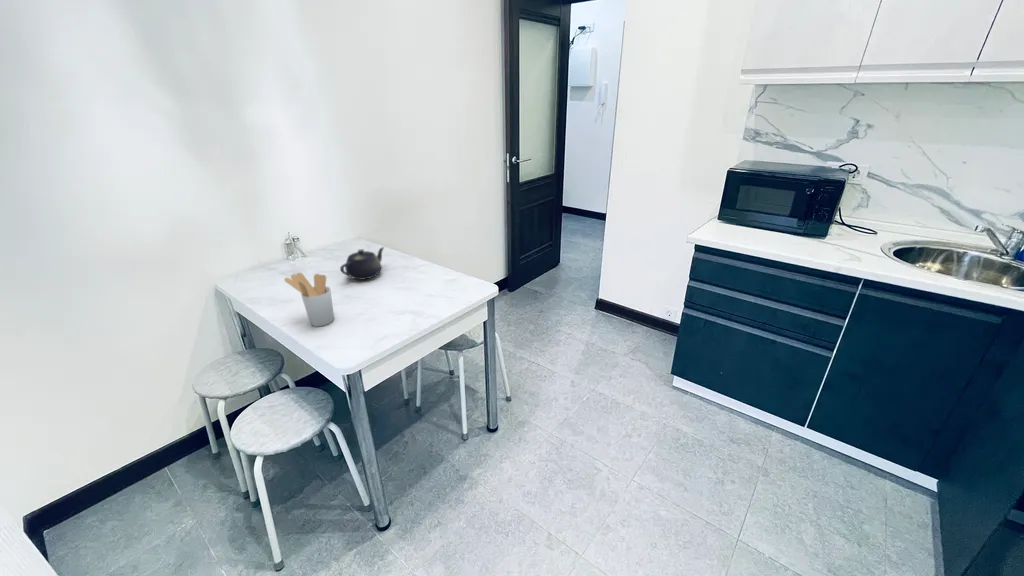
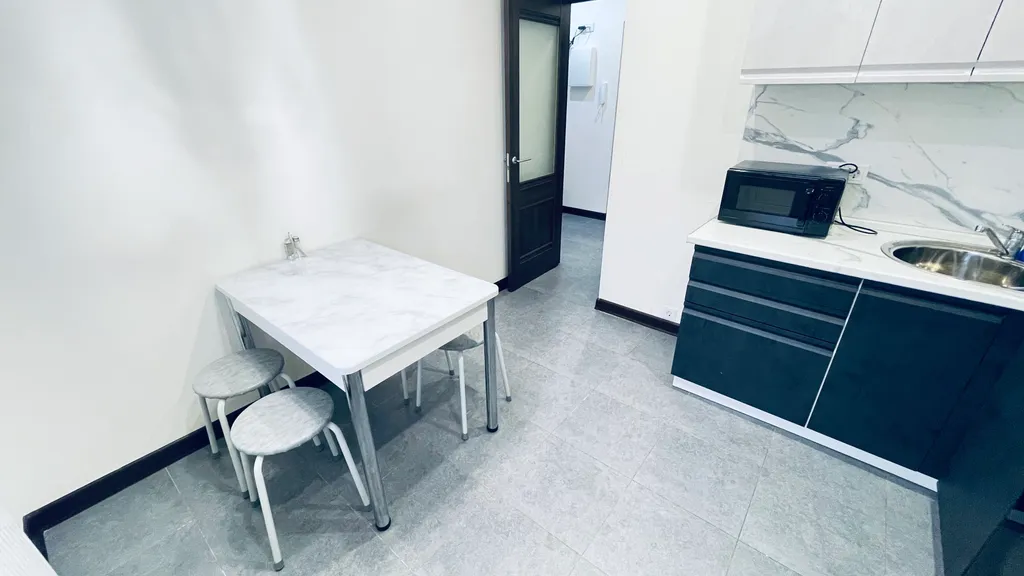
- utensil holder (311, 298)
- teapot (364, 262)
